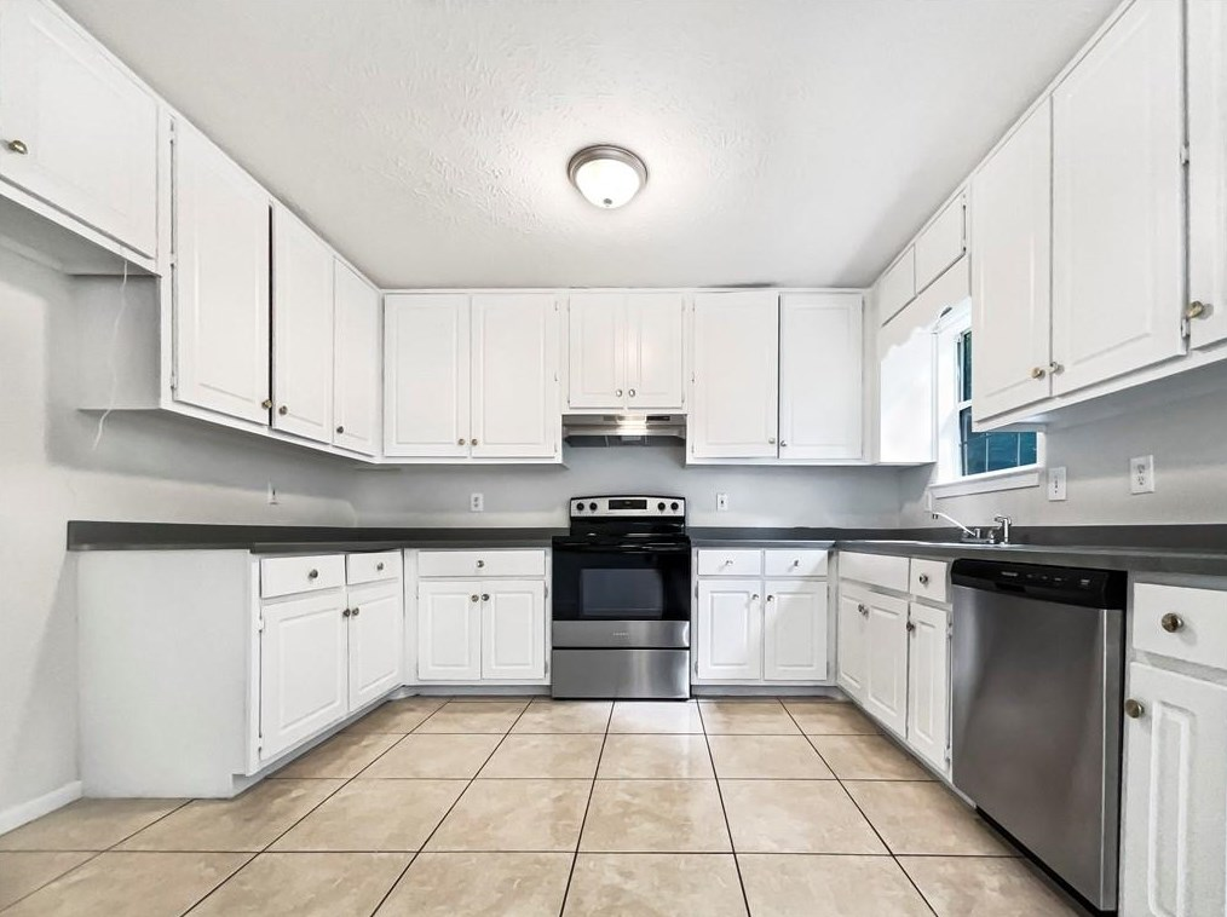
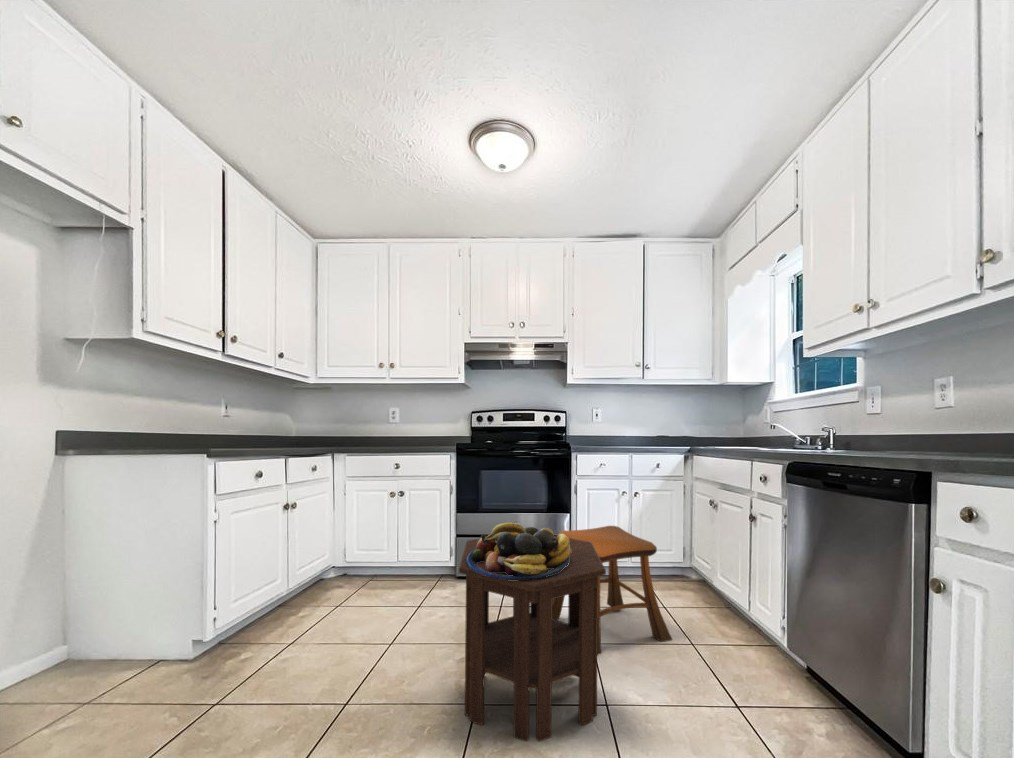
+ fruit bowl (517, 541)
+ side table (530, 625)
+ stool (604, 582)
